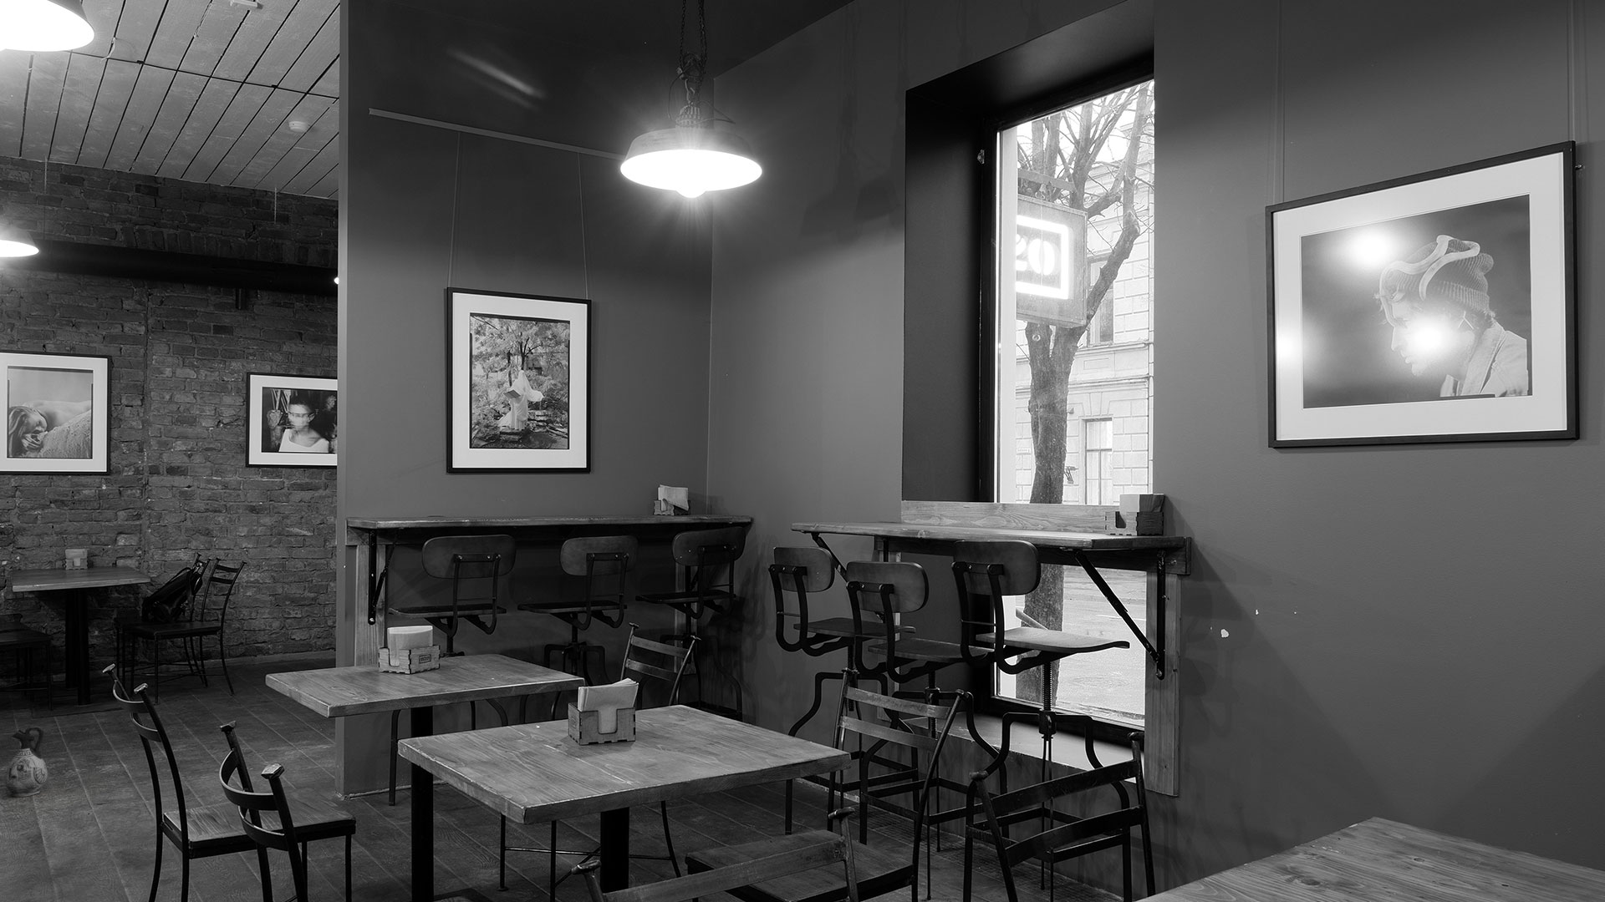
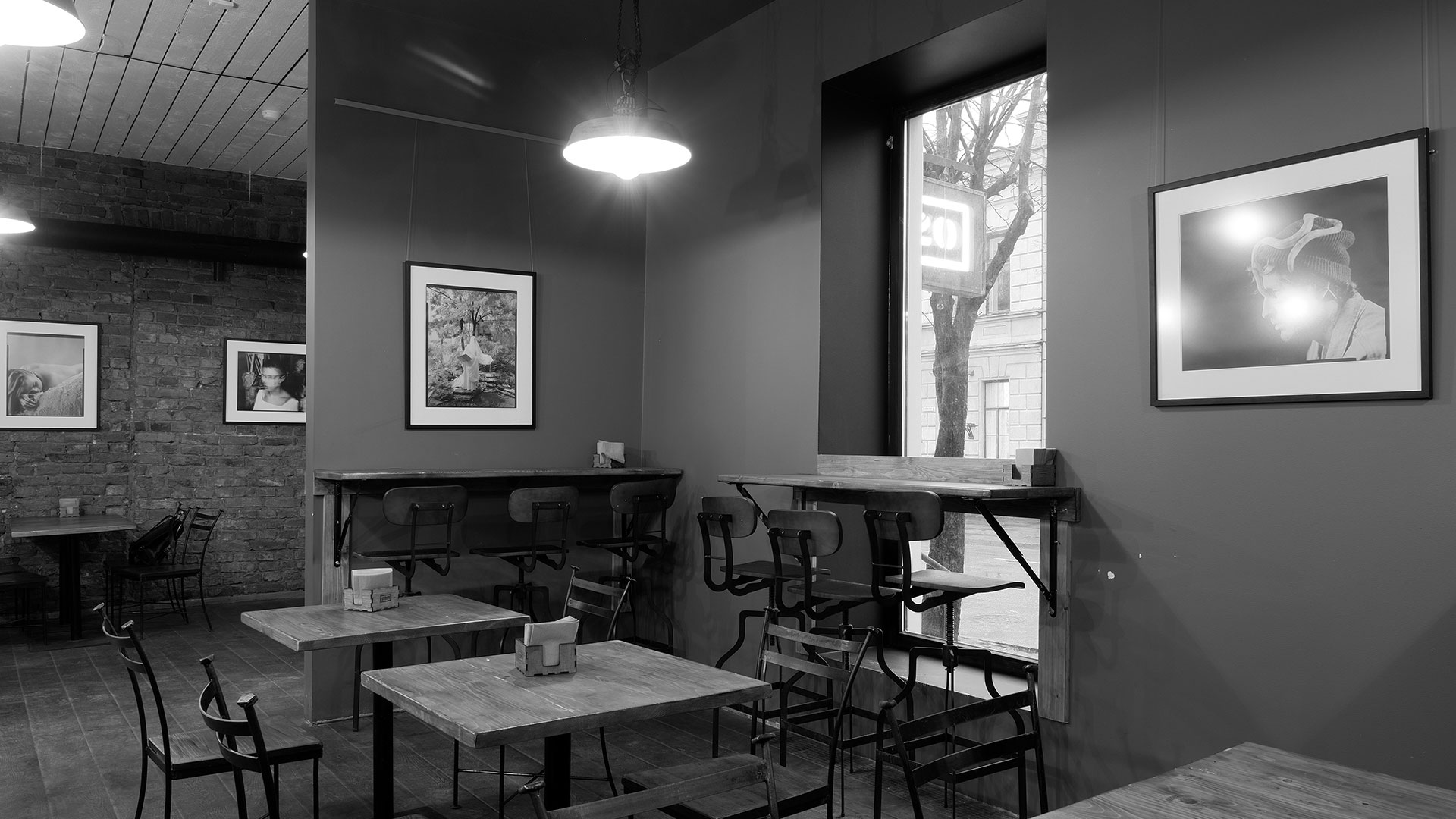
- ceramic jug (29, 759)
